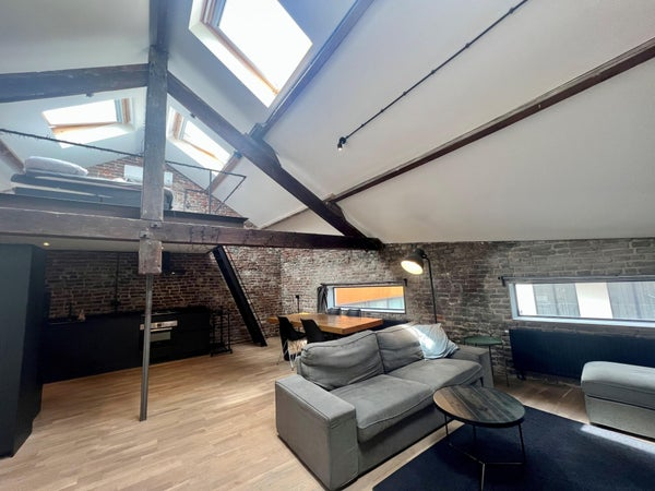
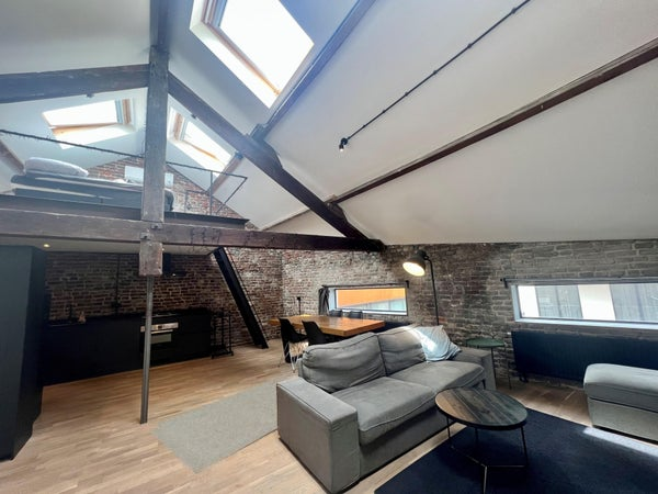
+ rug (254, 407)
